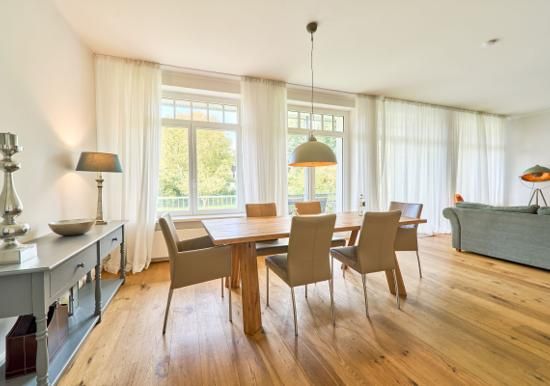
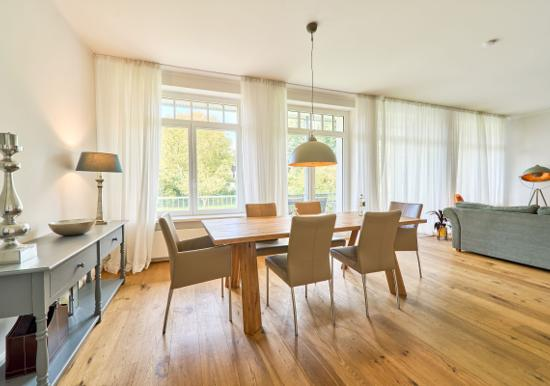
+ house plant (440, 224)
